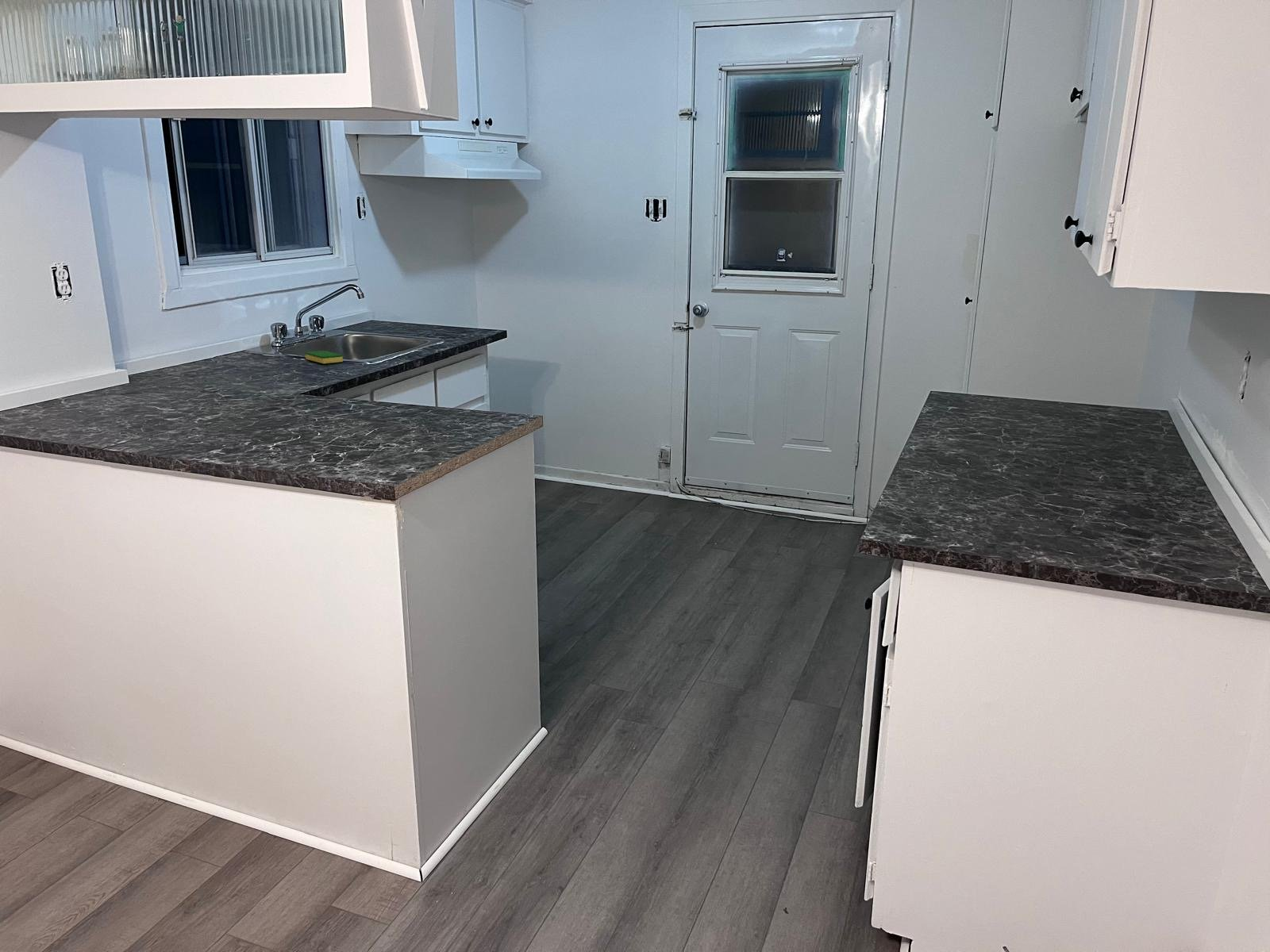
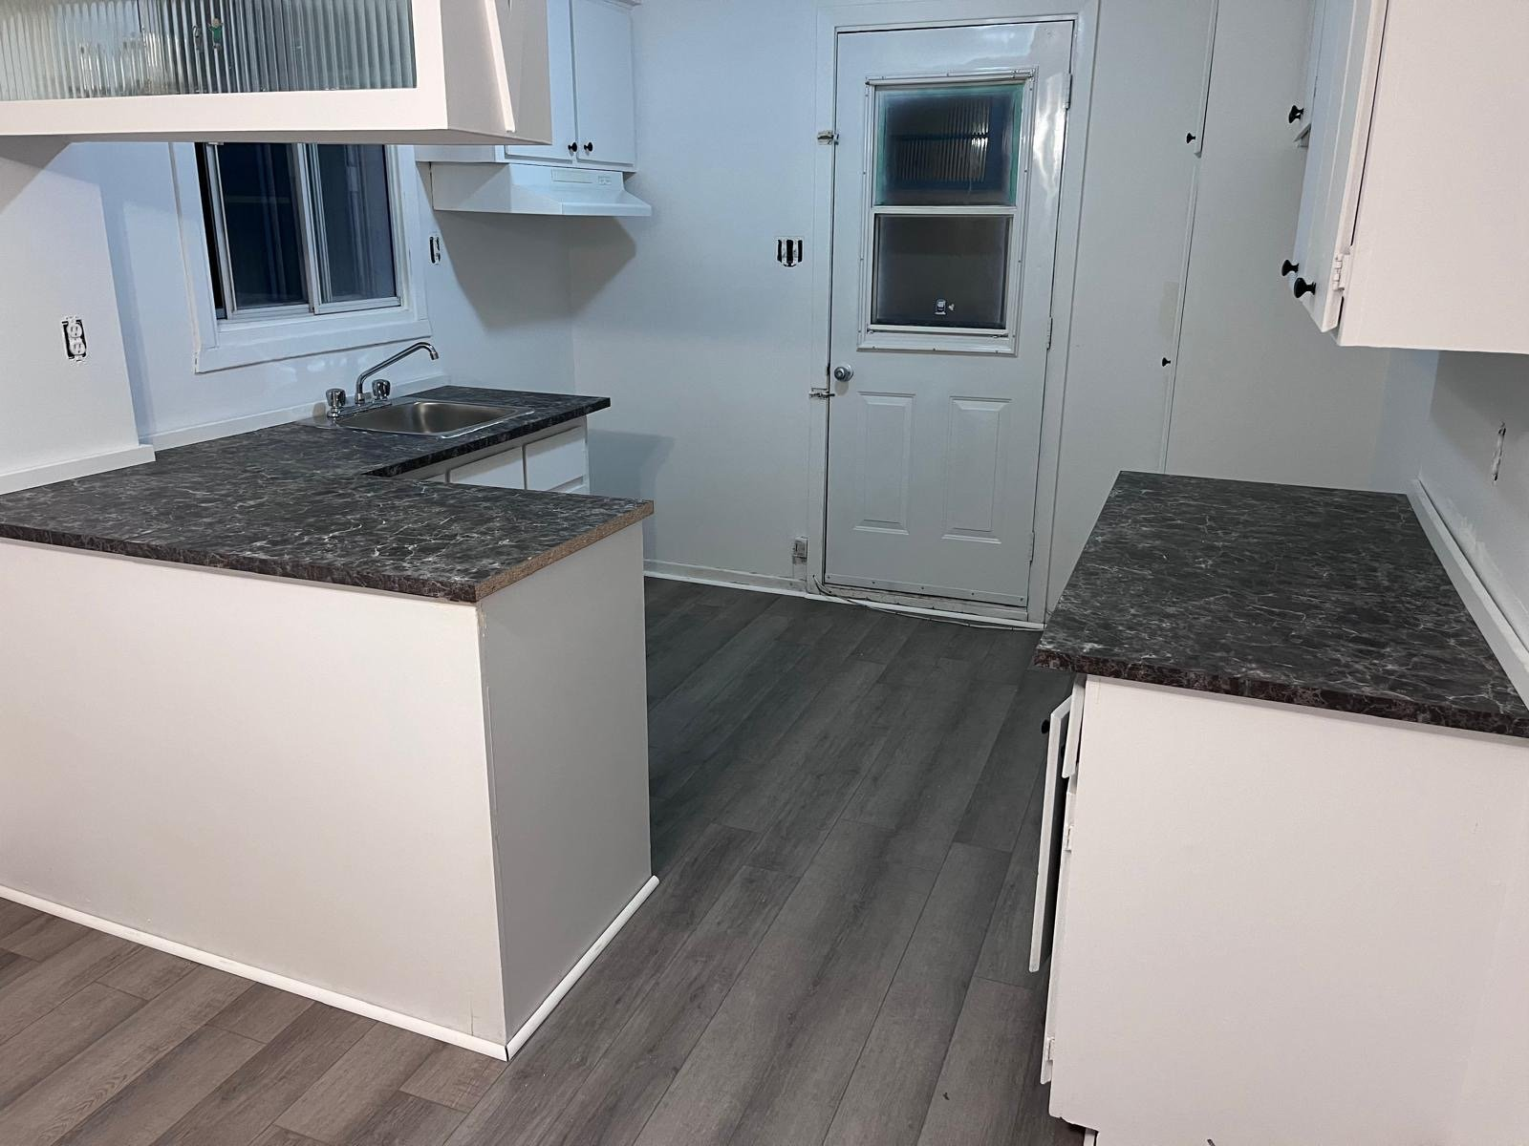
- dish sponge (324, 357)
